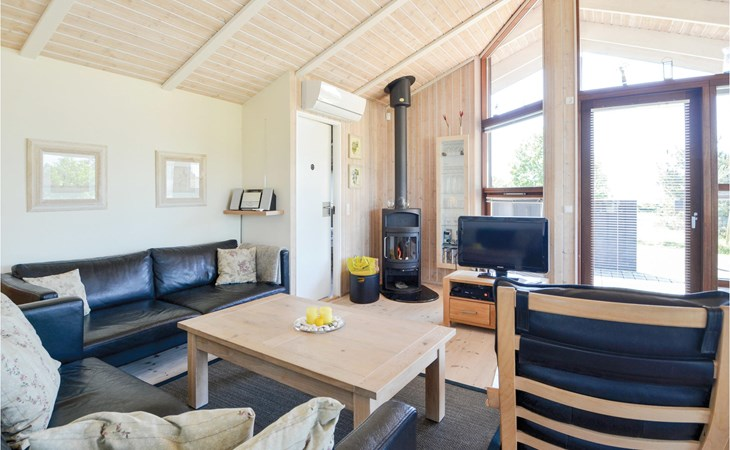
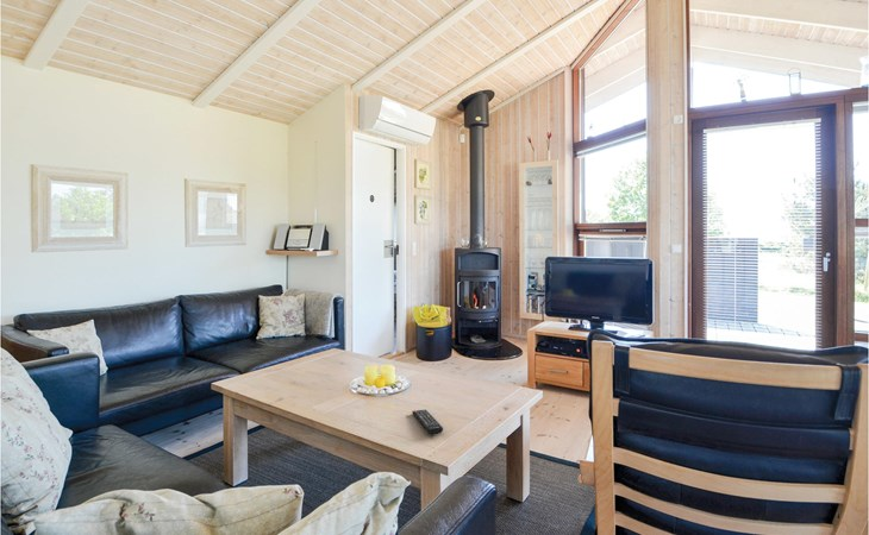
+ remote control (426, 421)
